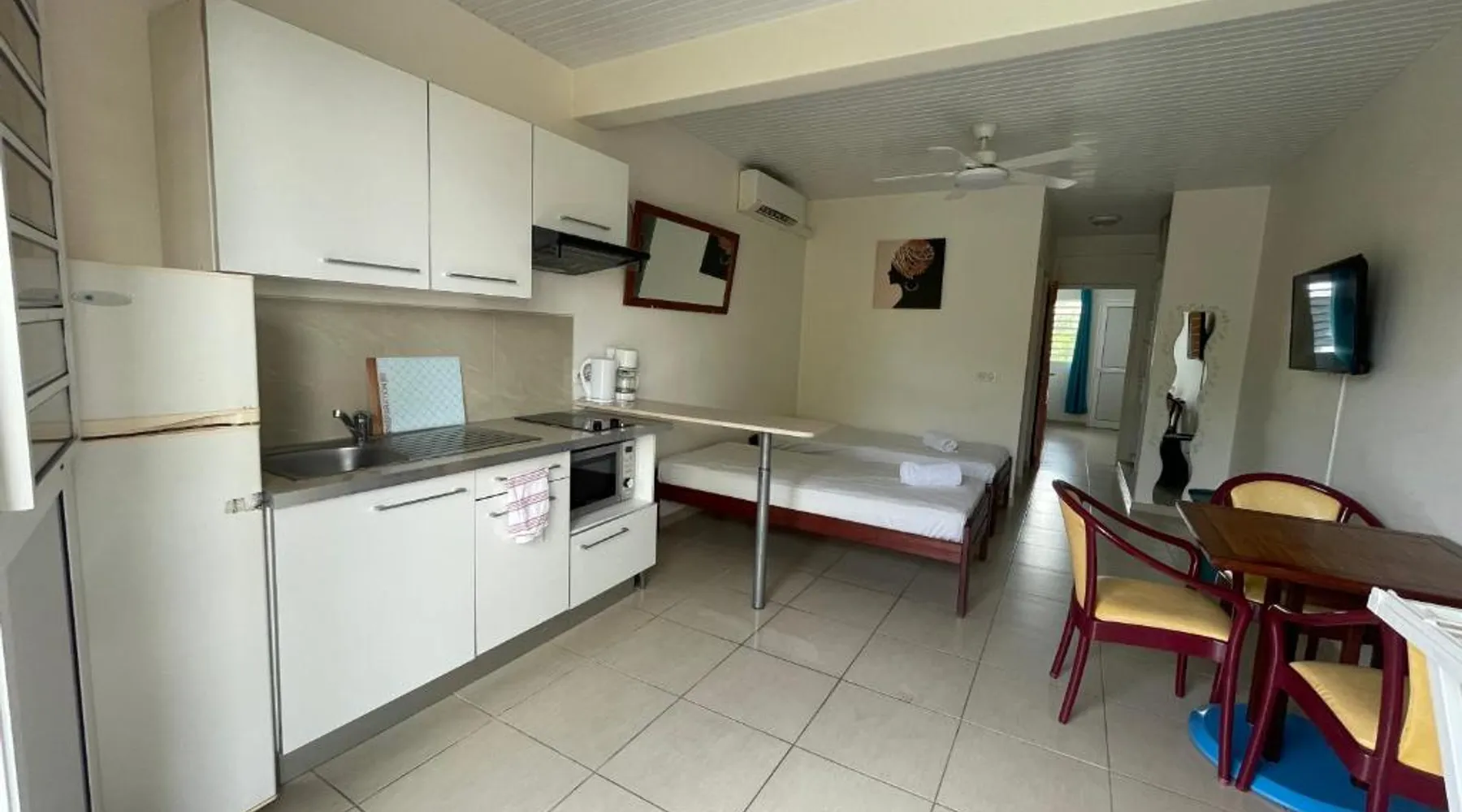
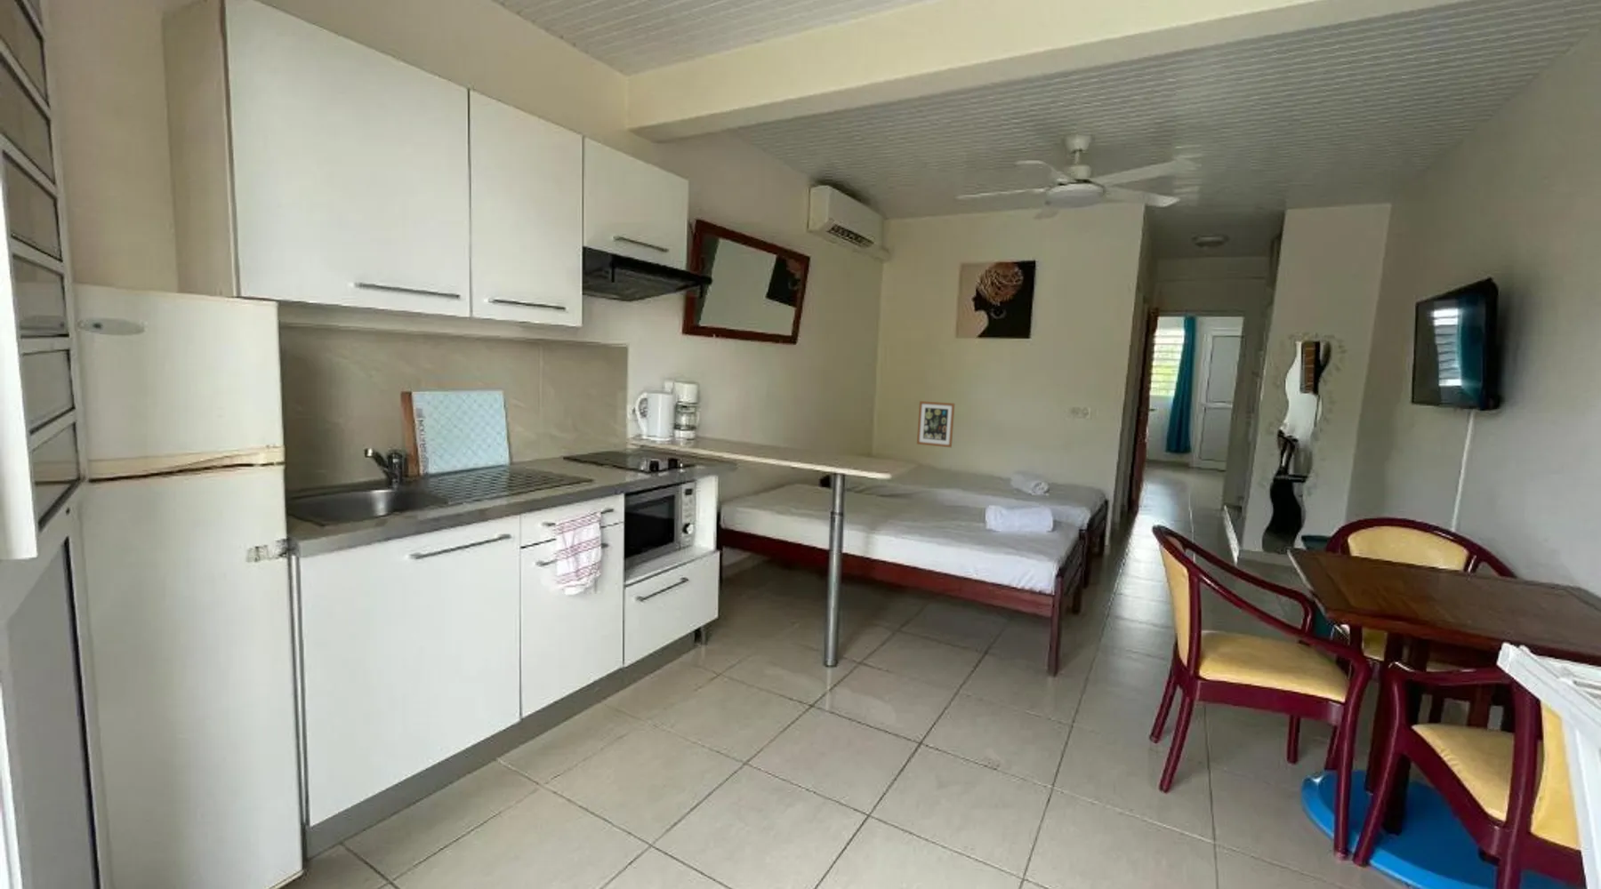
+ wall art (935, 424)
